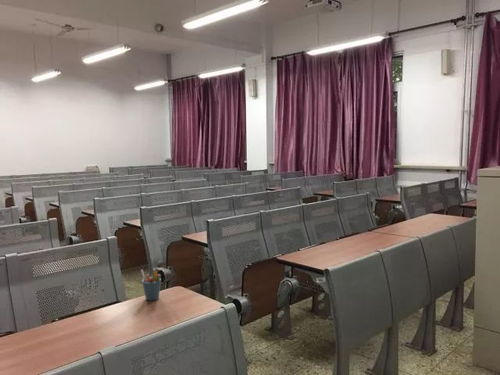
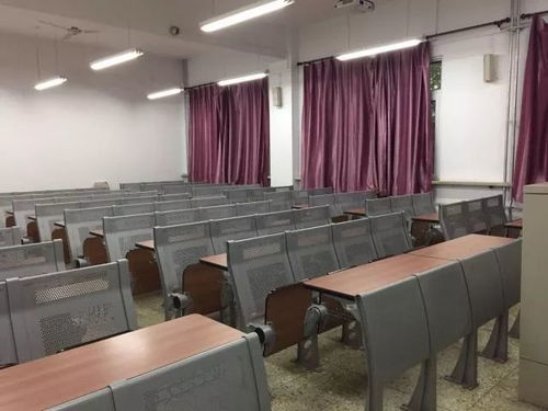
- pen holder (151, 283)
